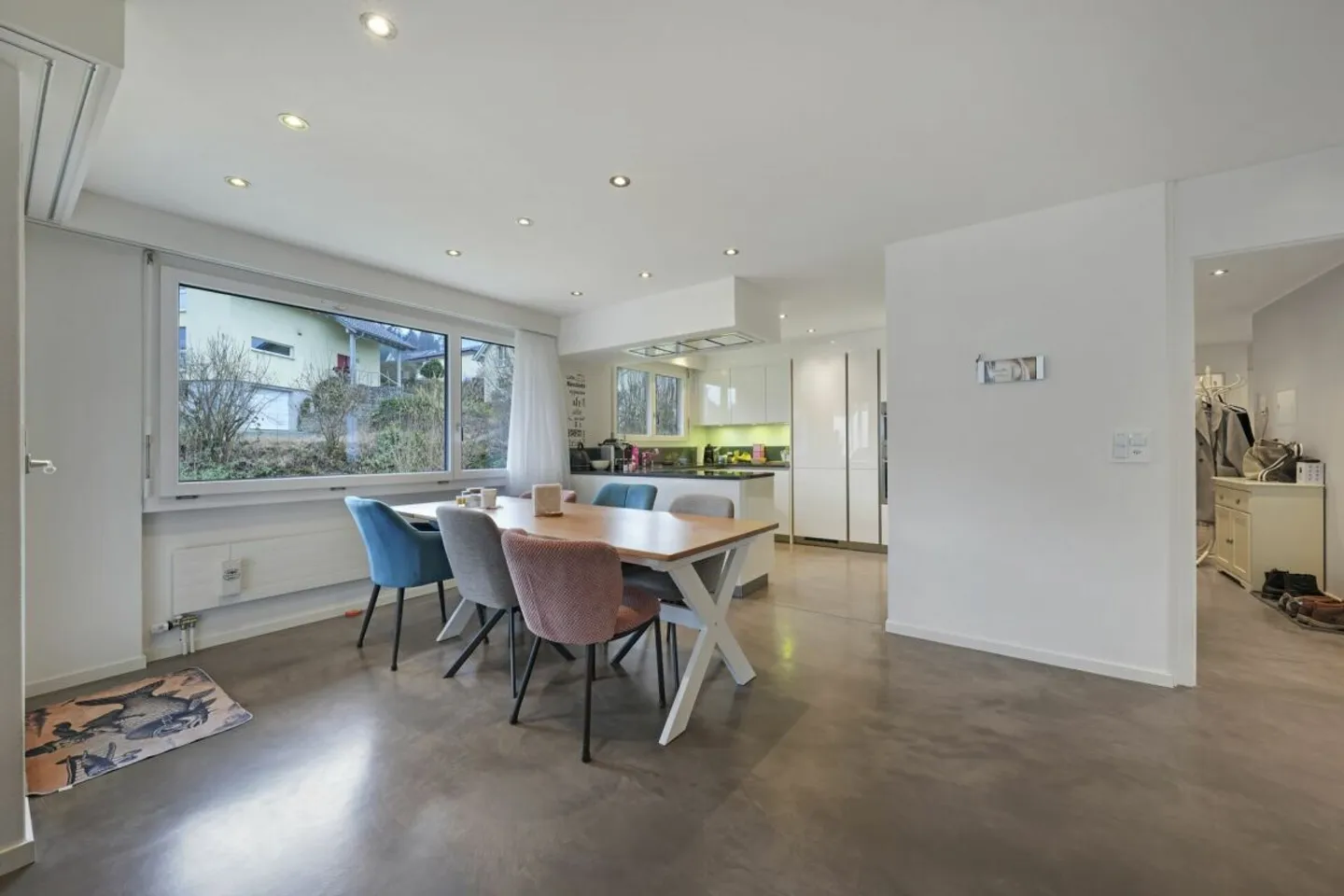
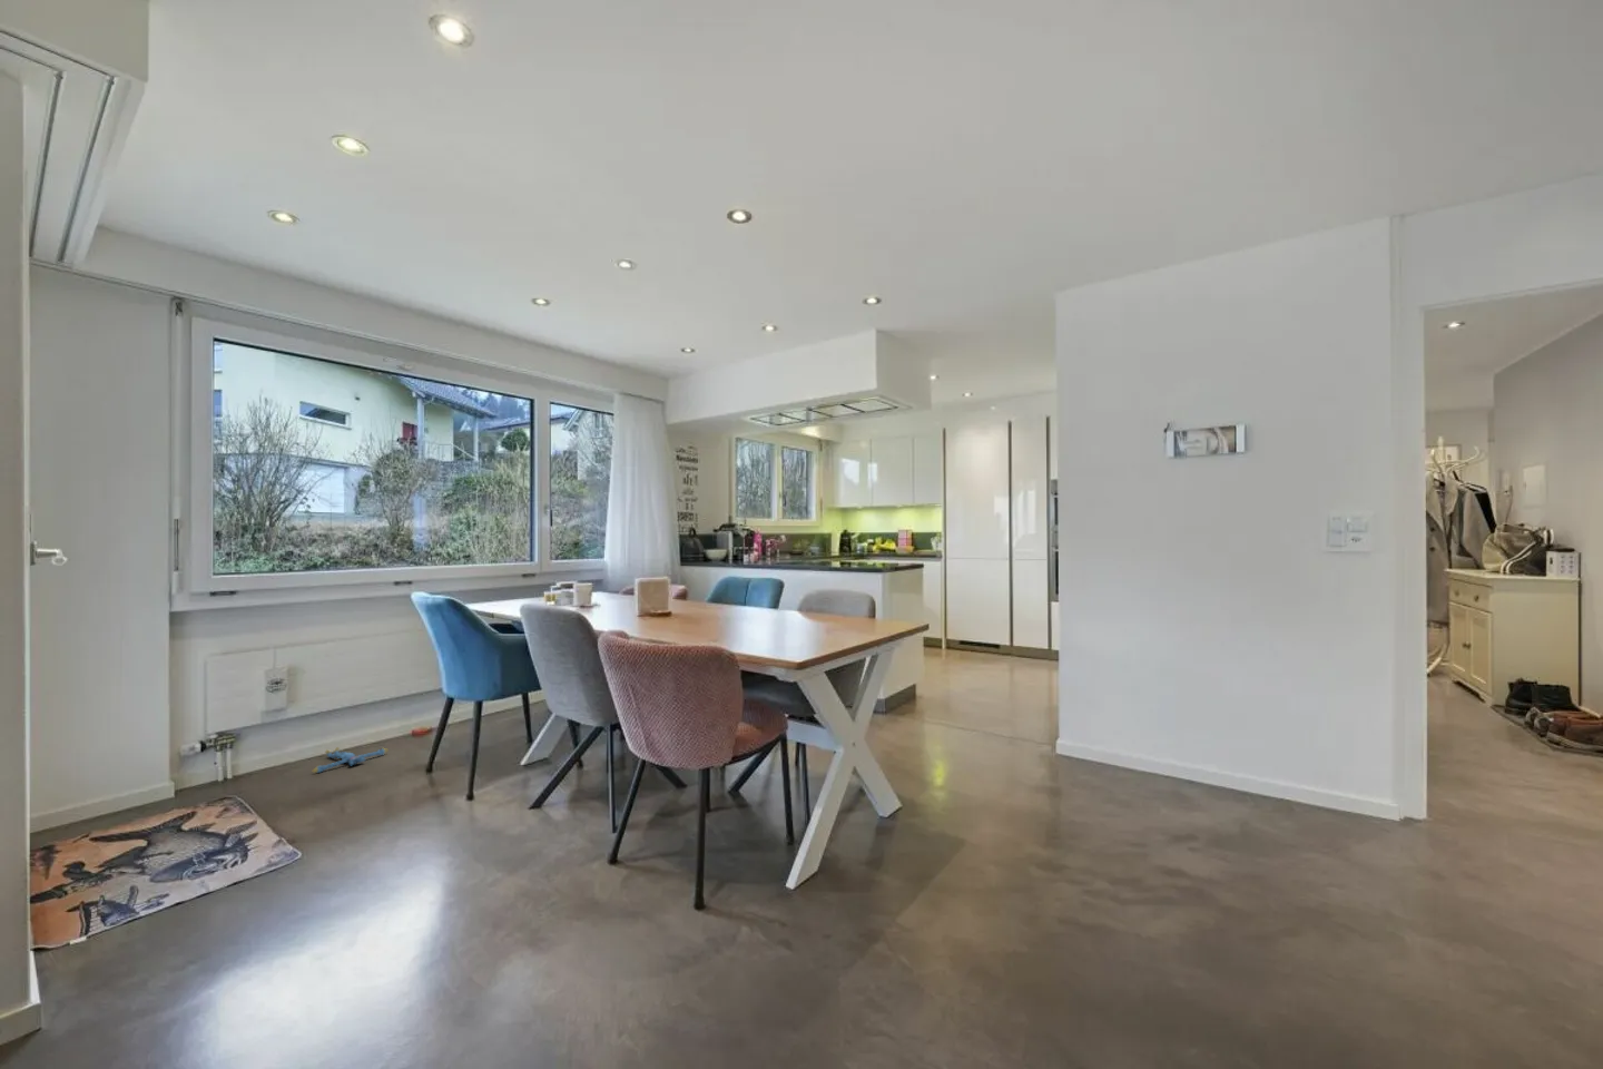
+ plush toy (344, 756)
